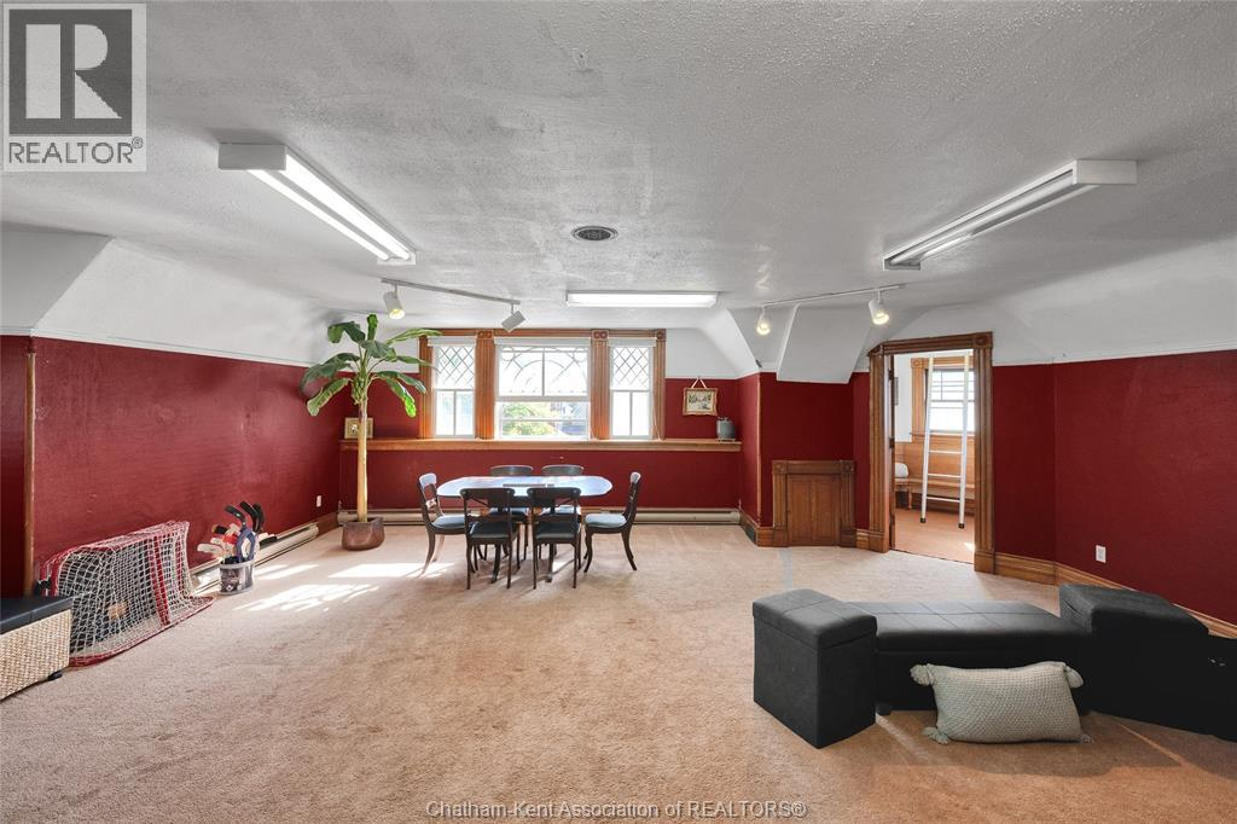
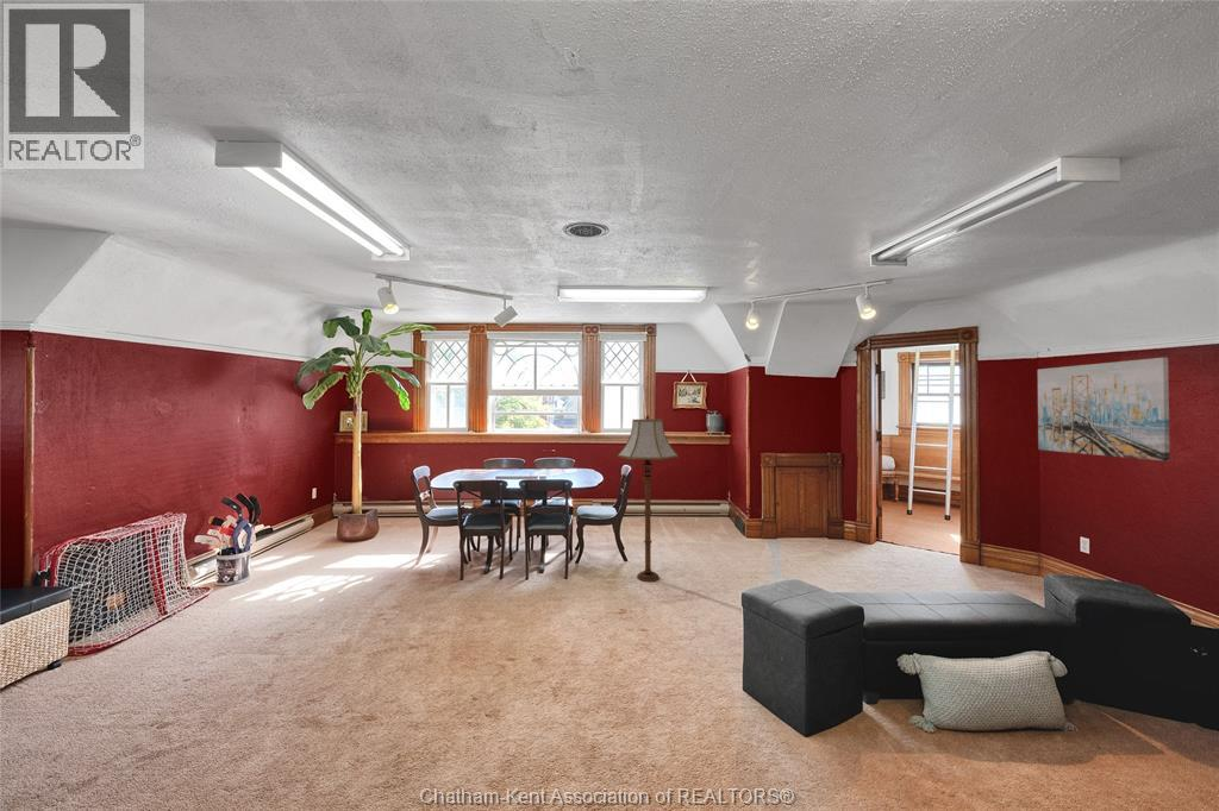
+ wall art (1095, 409)
+ floor lamp (648, 495)
